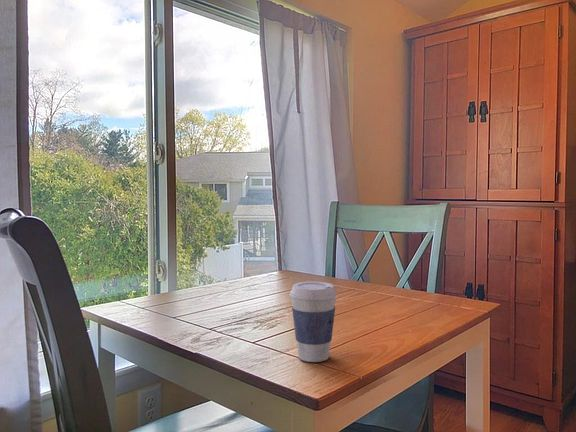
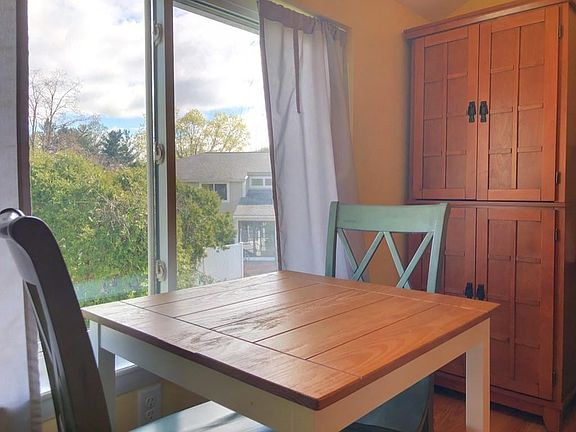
- coffee cup (313, 321)
